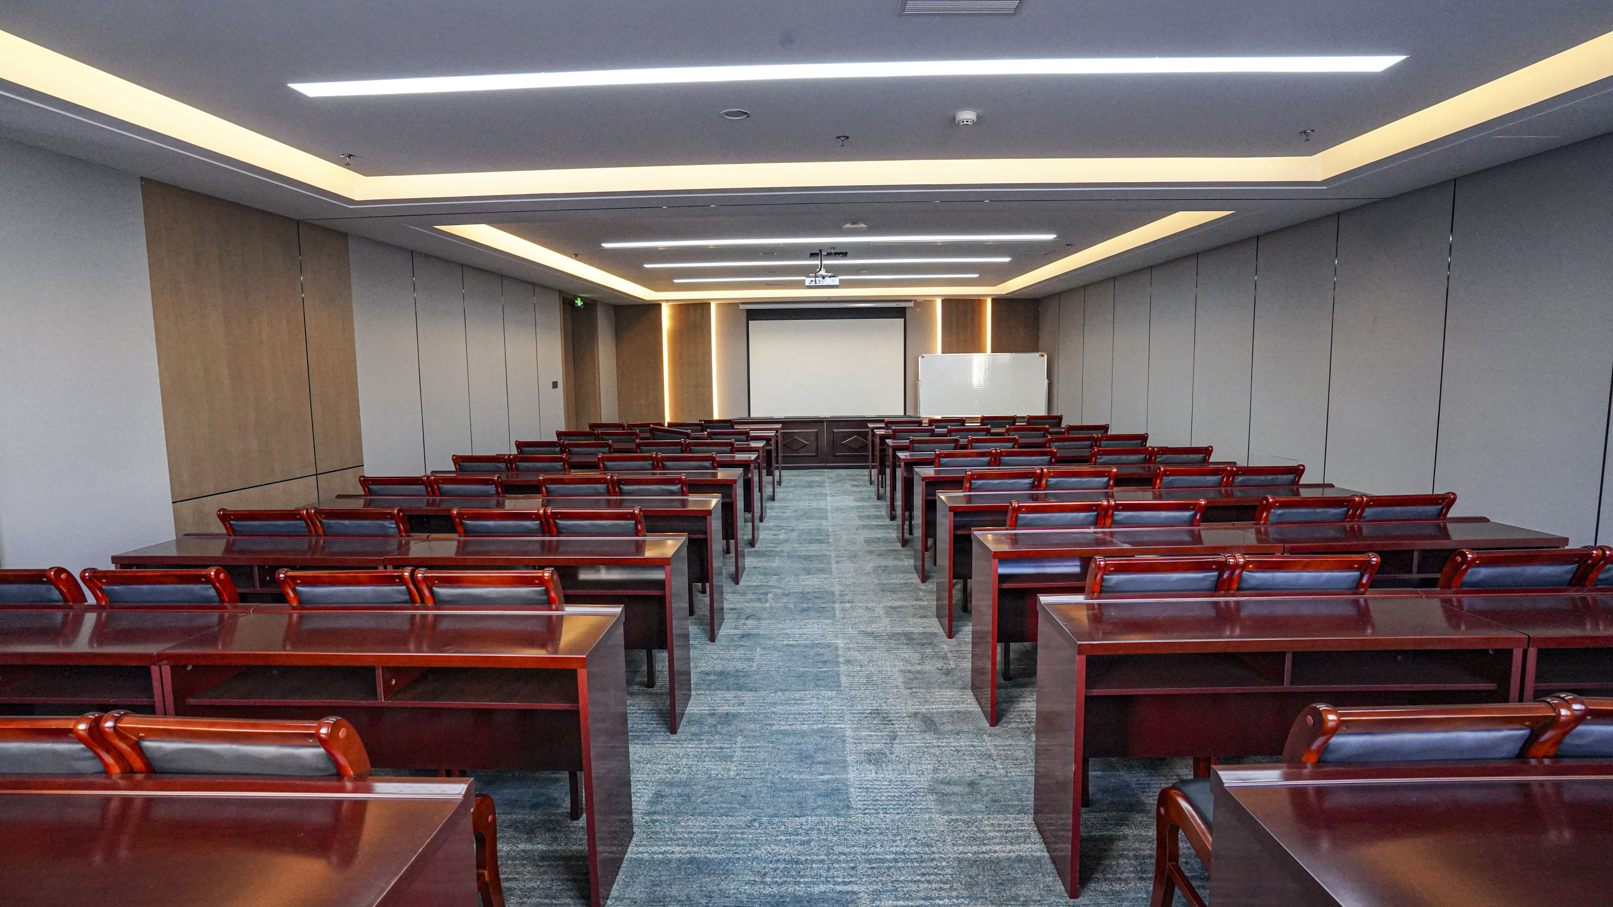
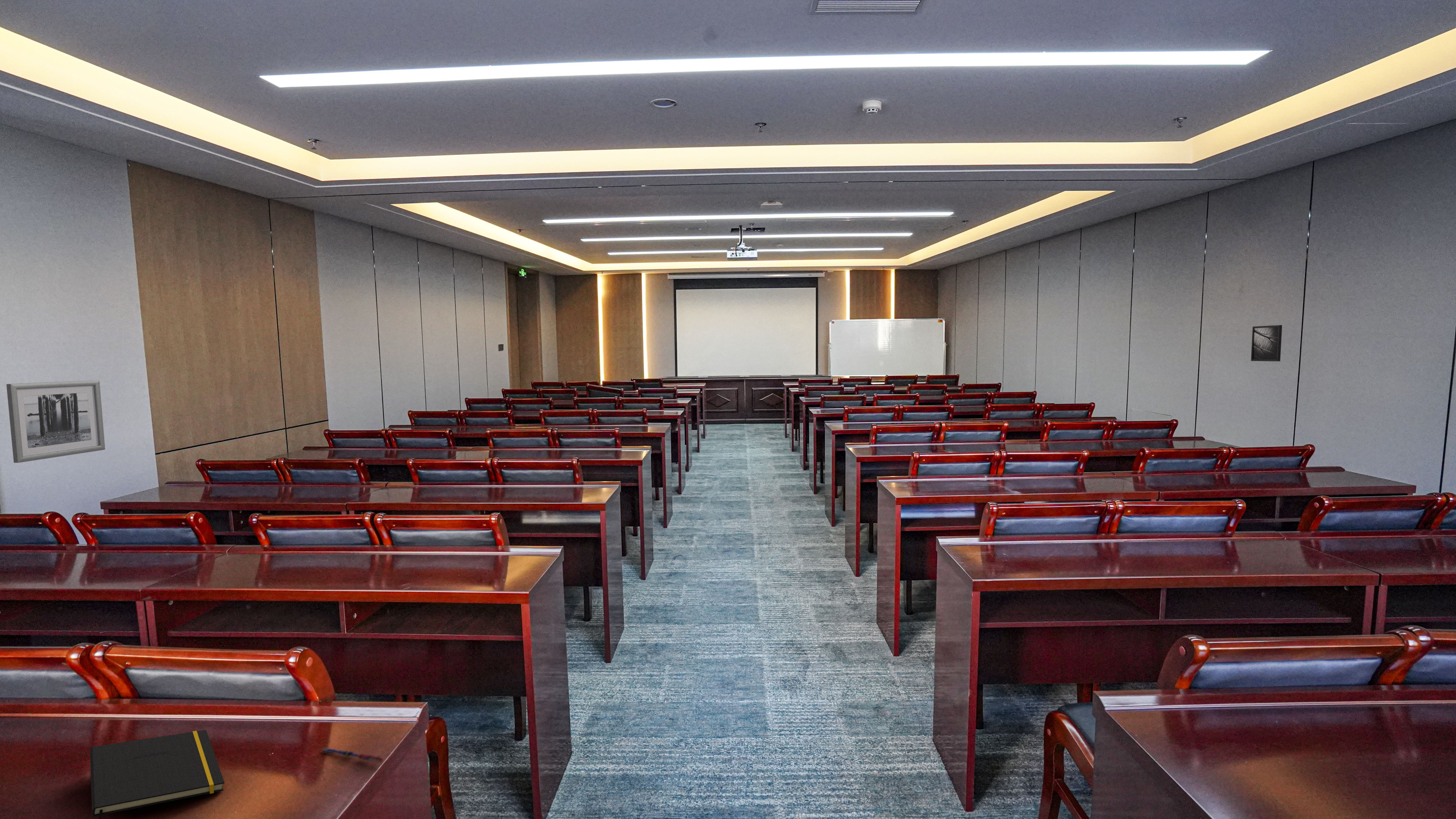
+ wall art (59, 419)
+ notepad (156, 768)
+ pen (351, 753)
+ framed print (1266, 344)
